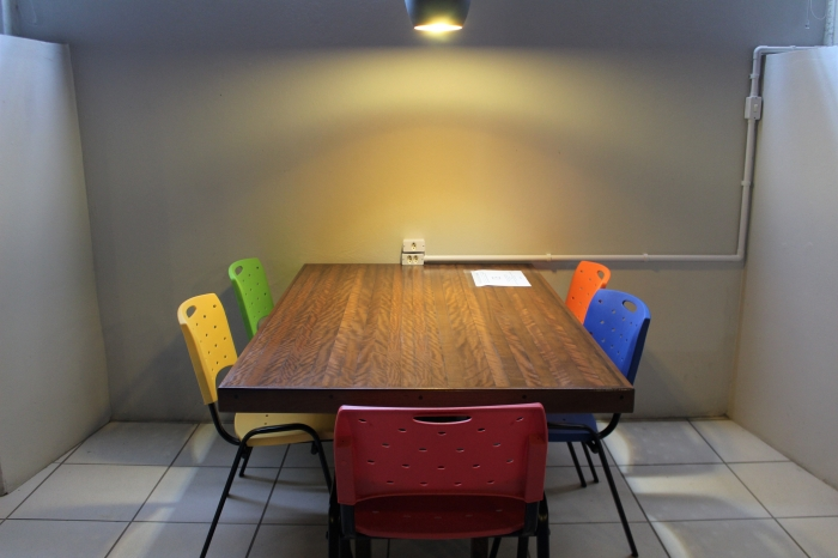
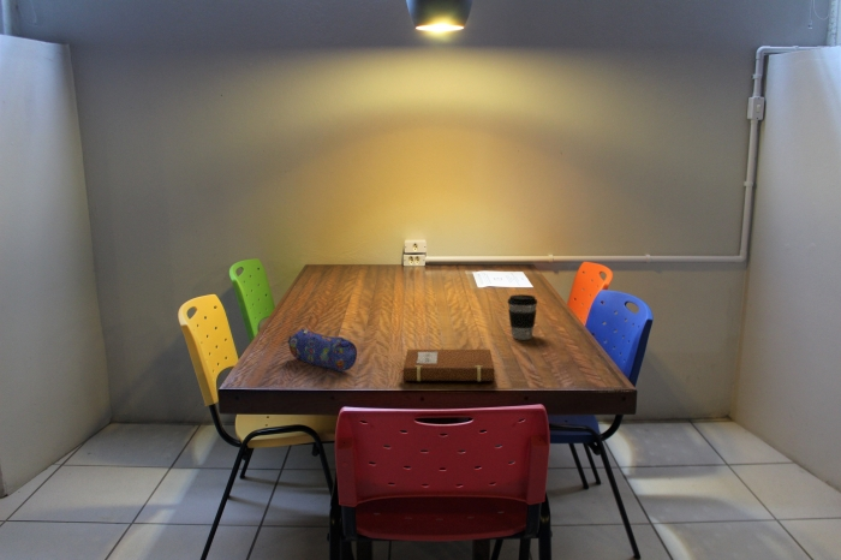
+ notebook (446, 364)
+ pencil case (322, 348)
+ coffee cup (521, 316)
